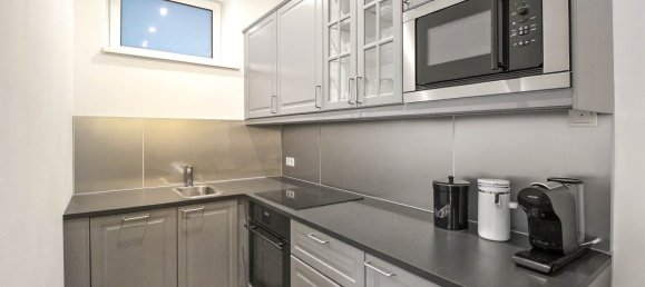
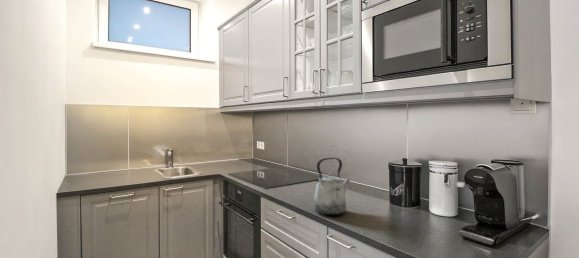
+ kettle (334, 184)
